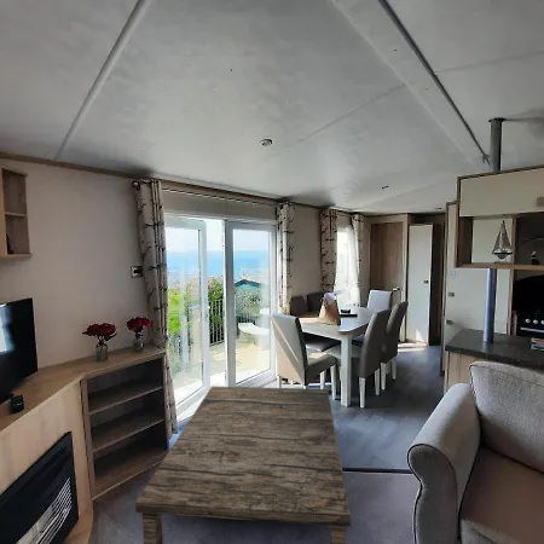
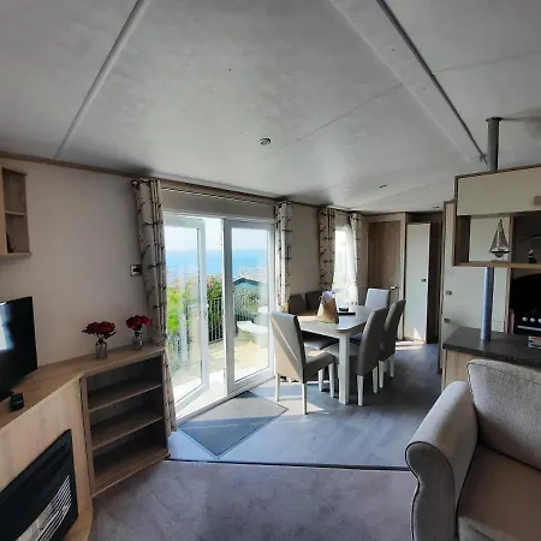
- coffee table (259, 451)
